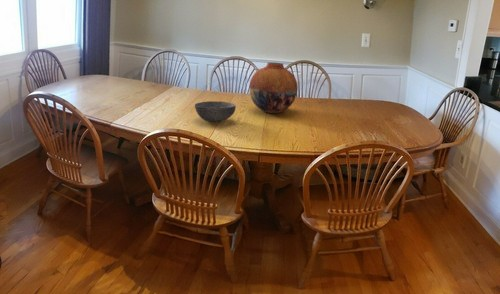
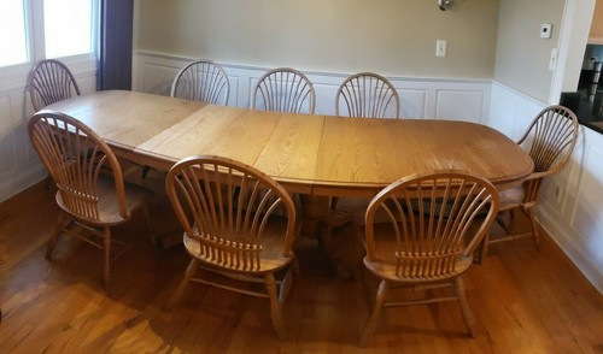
- vase (273, 87)
- bowl (214, 112)
